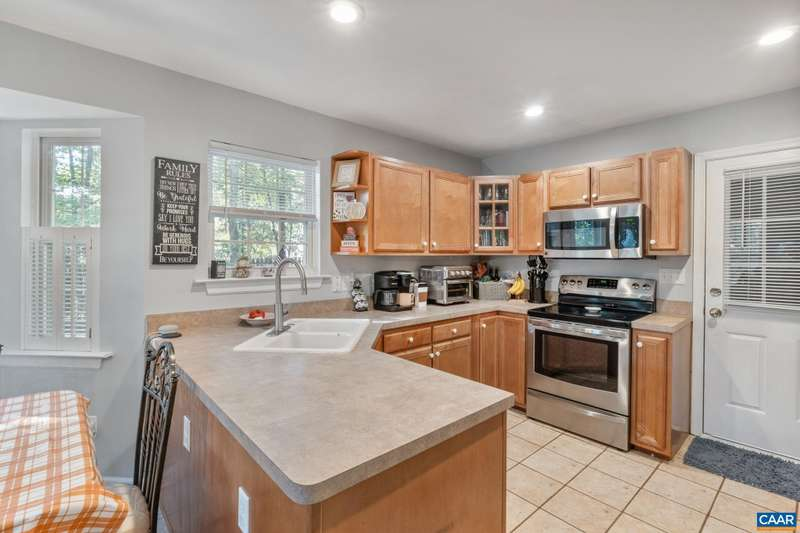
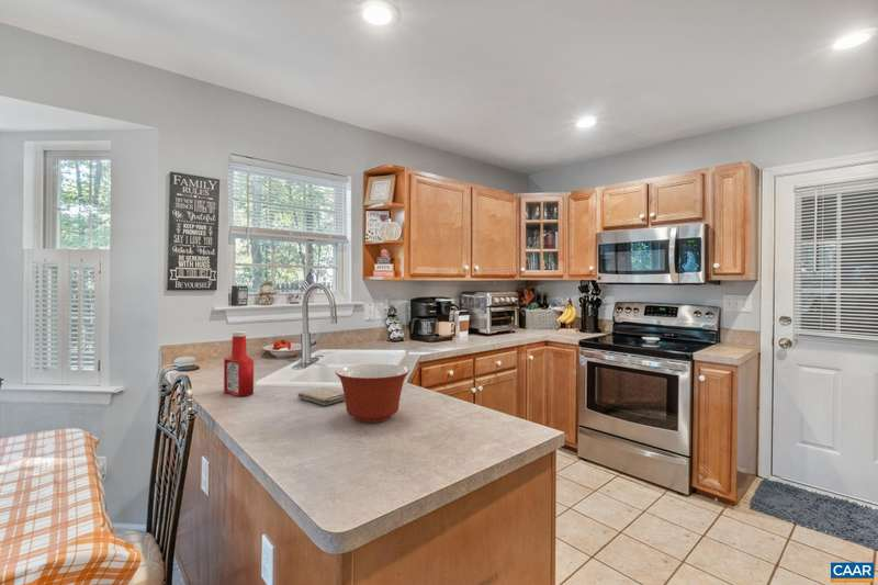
+ soap bottle (238, 362)
+ mixing bowl (372, 393)
+ washcloth (323, 395)
